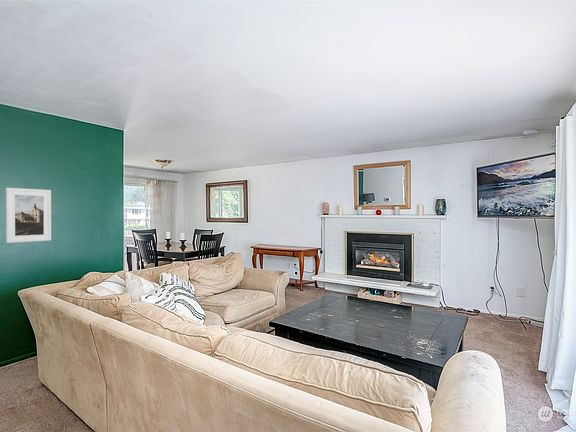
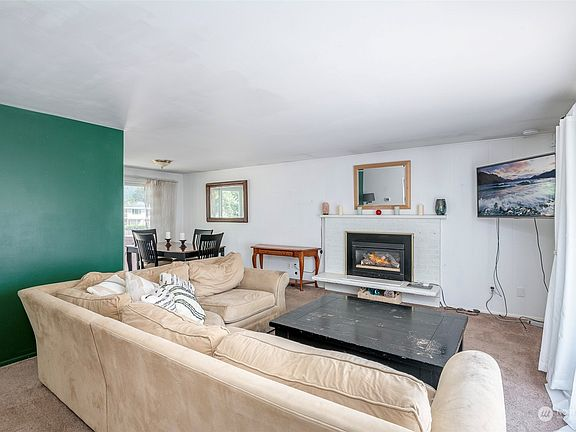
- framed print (29, 215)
